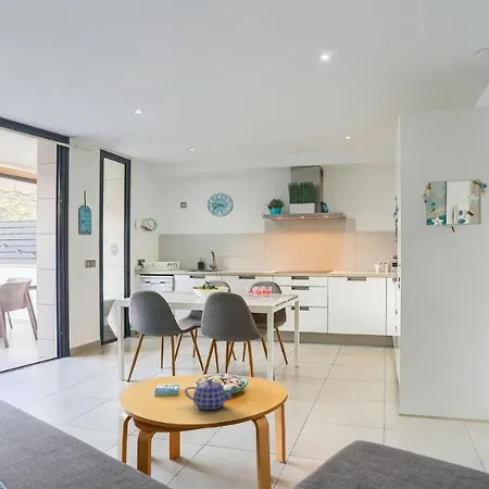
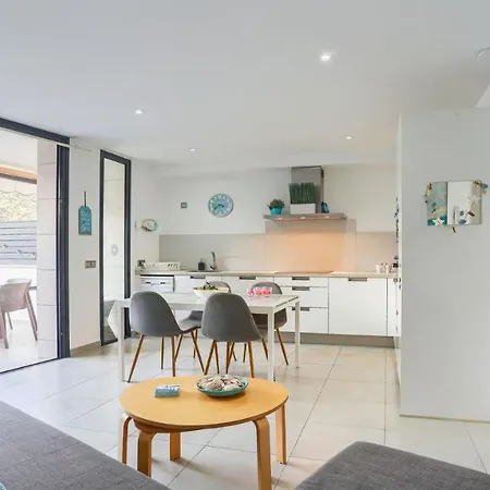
- teapot (211, 392)
